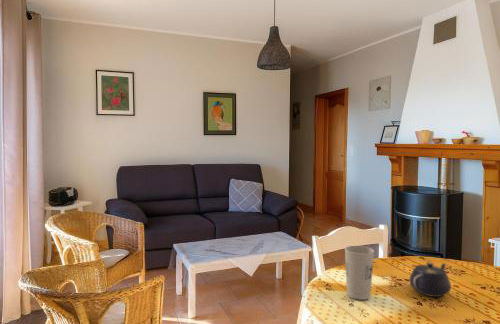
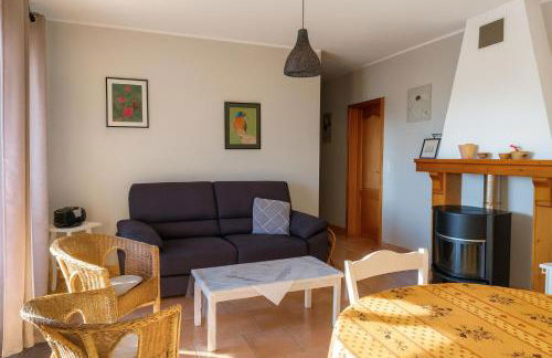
- cup (358, 272)
- teapot (430, 277)
